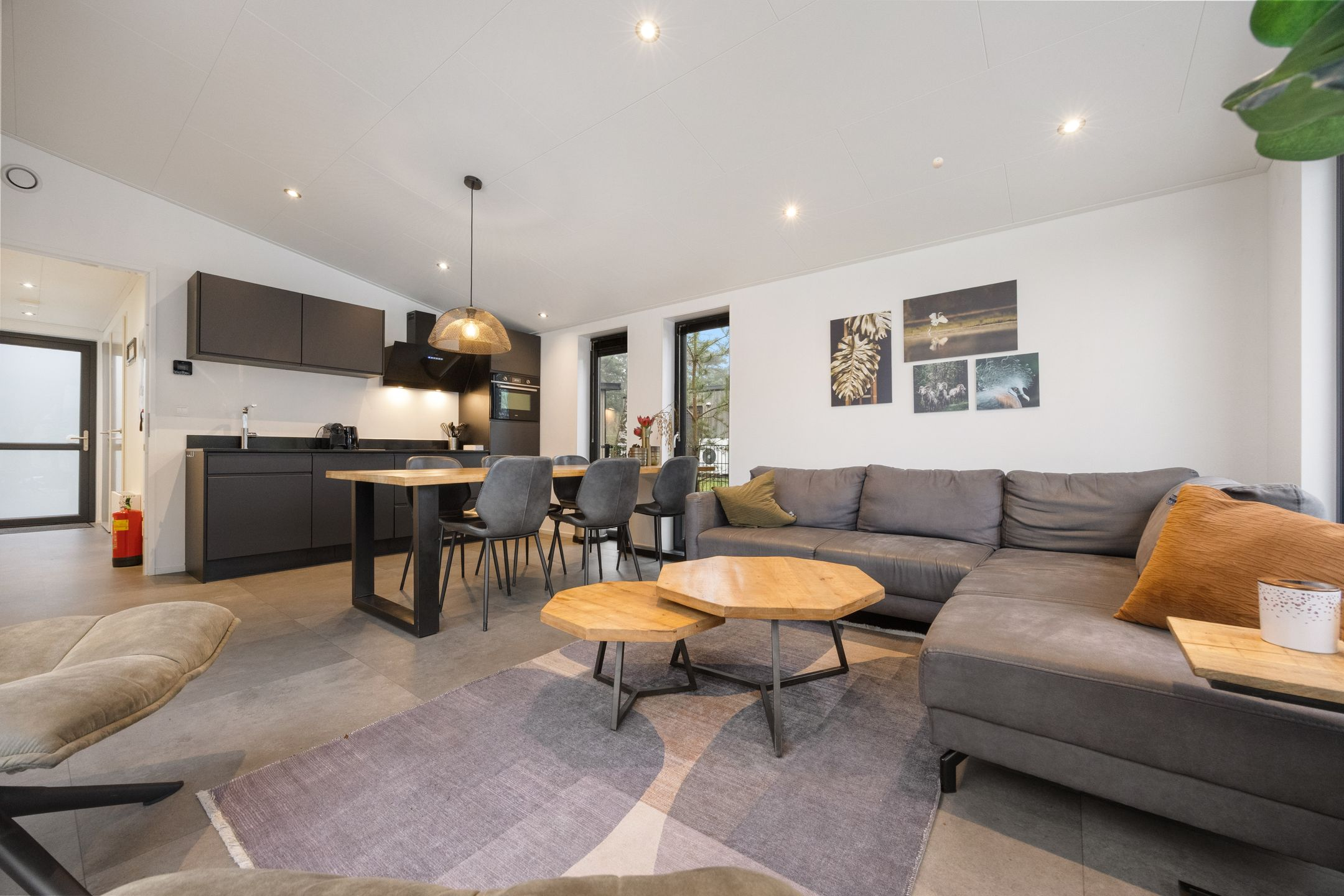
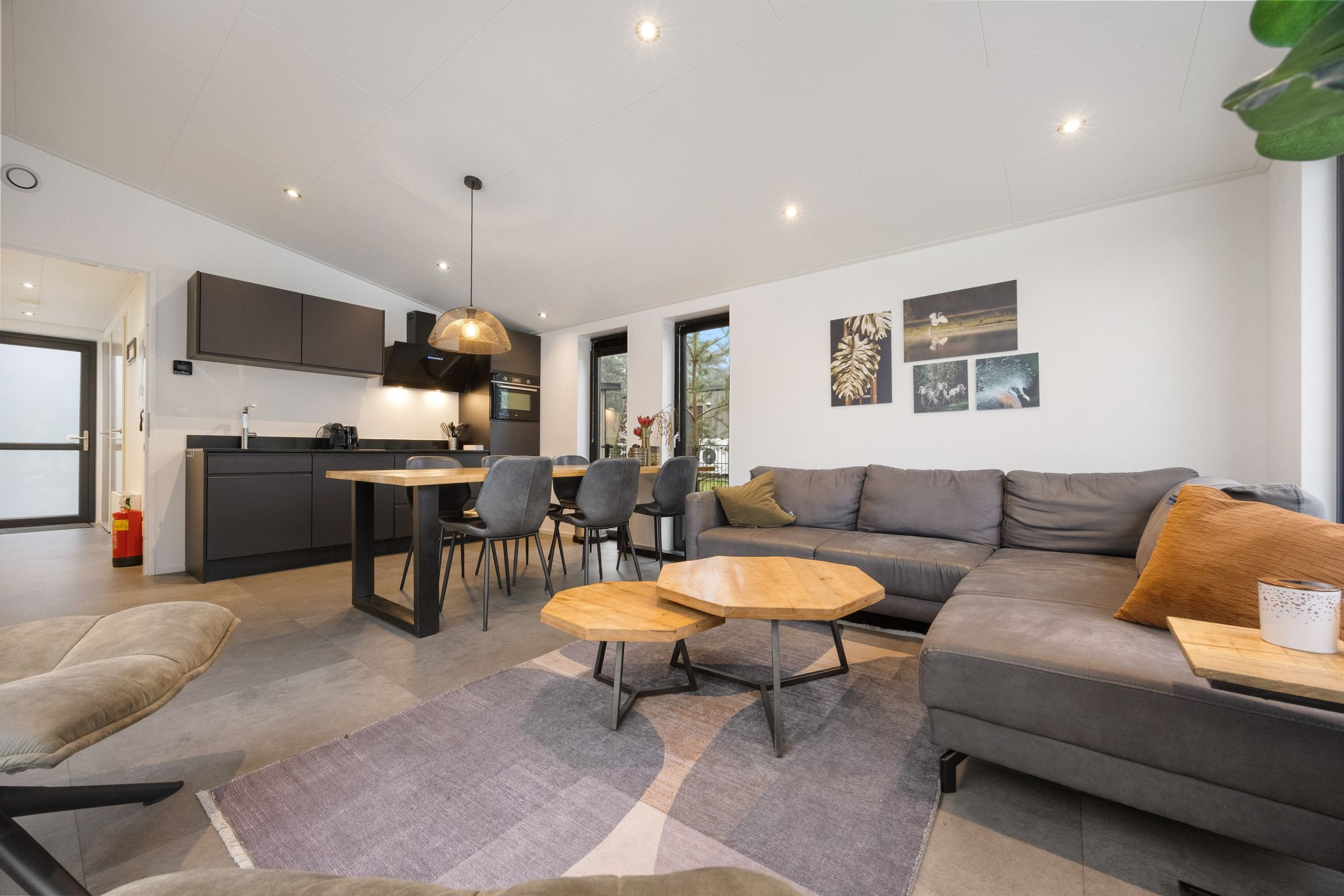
- eyeball (938, 162)
